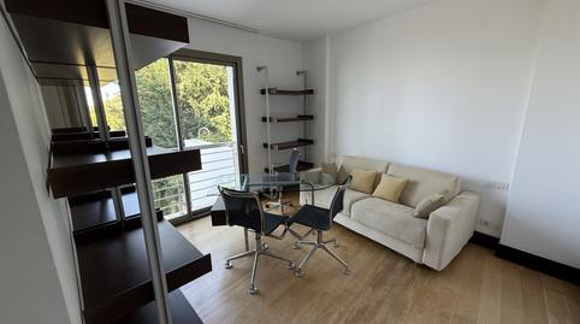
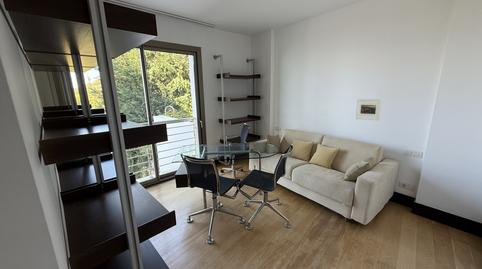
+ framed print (368, 109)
